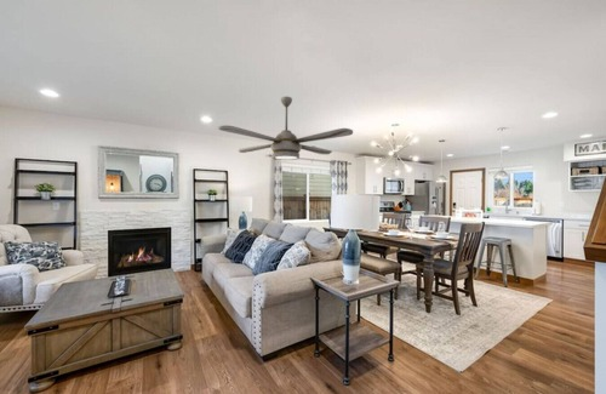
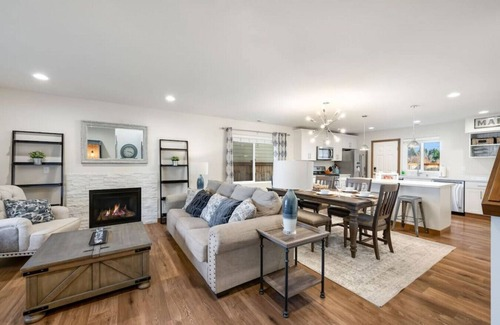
- ceiling fan (286, 127)
